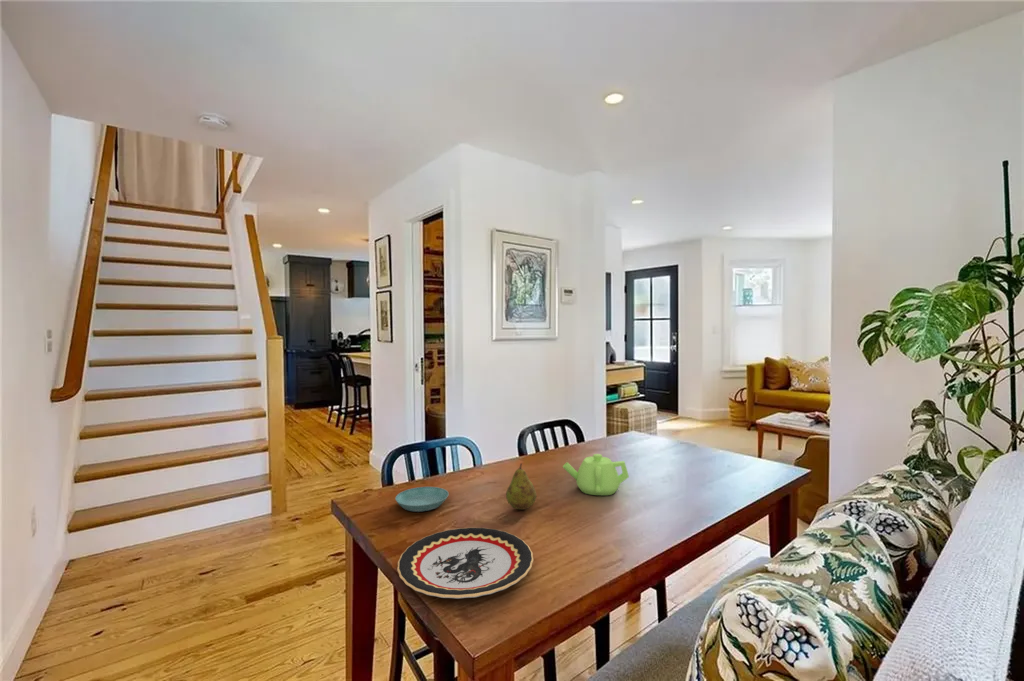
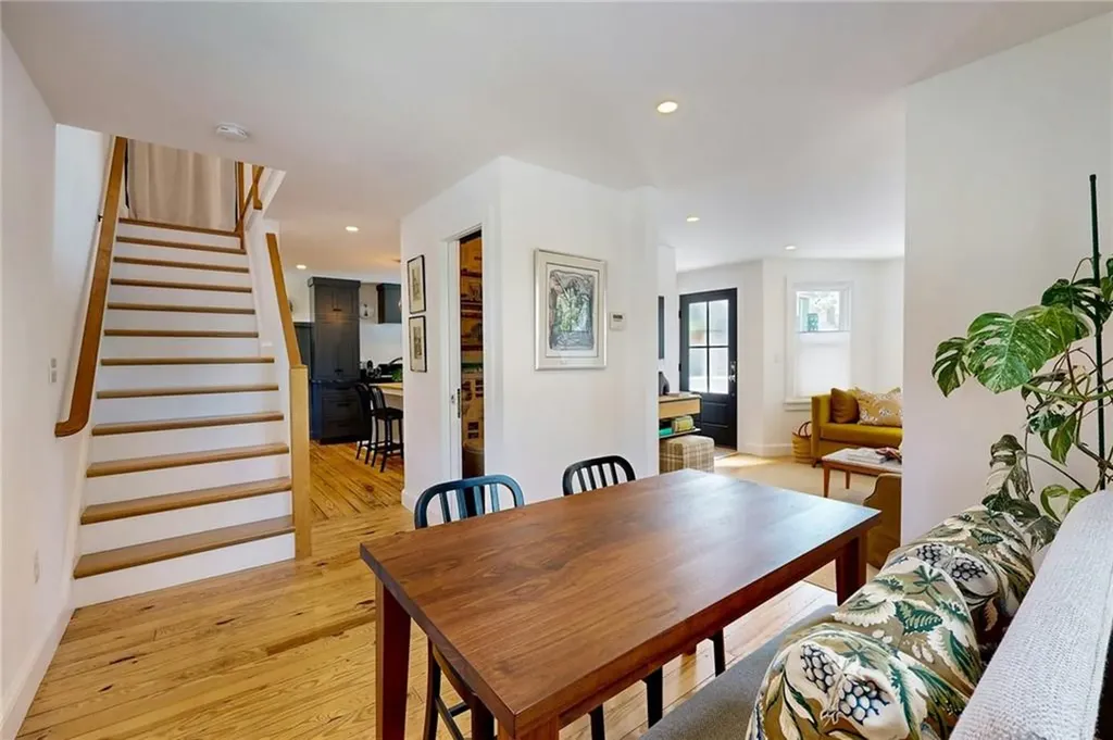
- saucer (422, 499)
- plate (466, 562)
- teapot (595, 471)
- fruit (521, 487)
